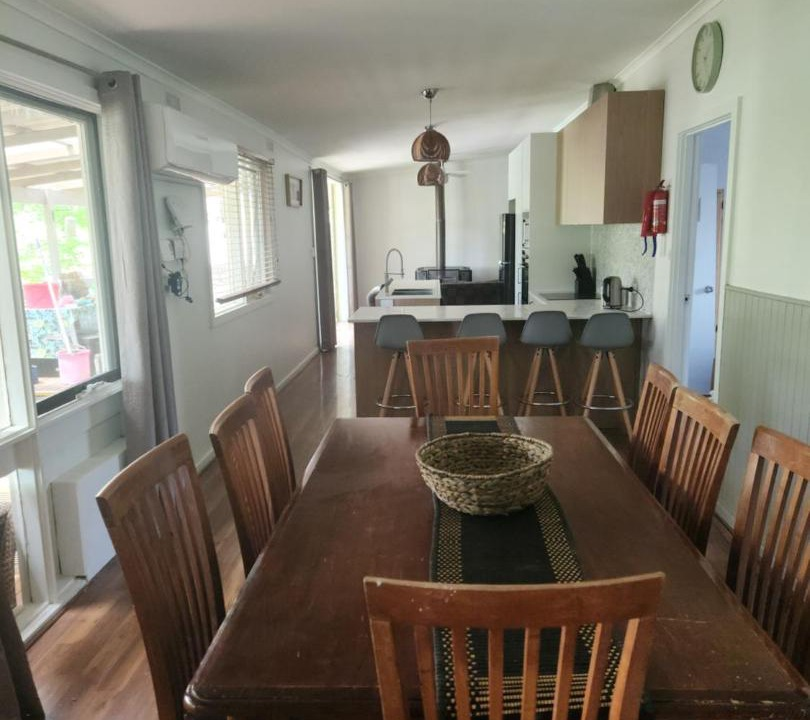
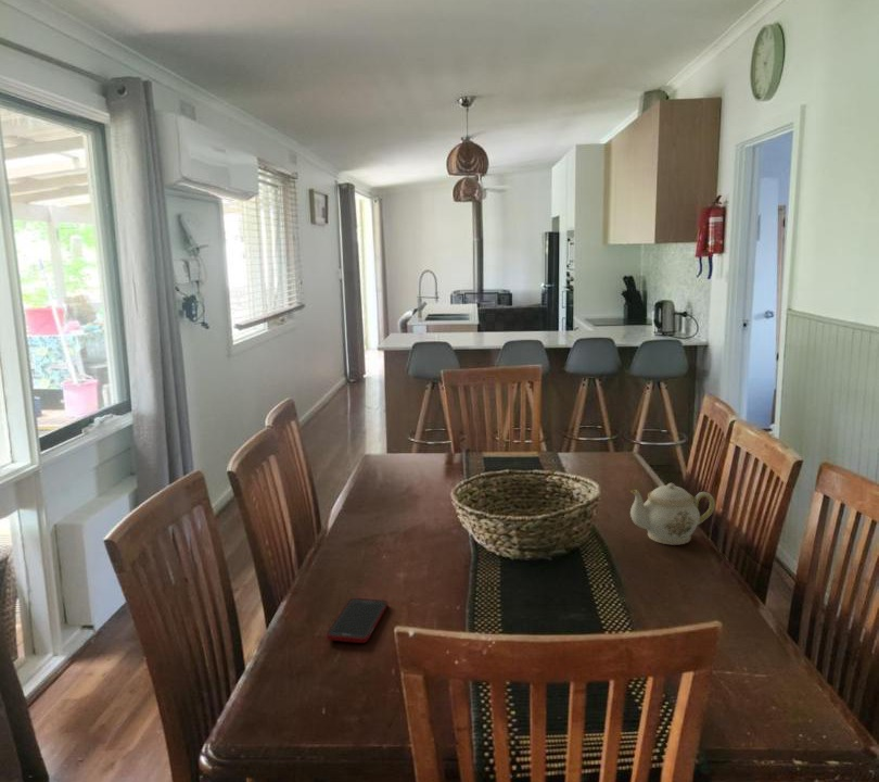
+ teapot (672, 509)
+ cell phone (358, 619)
